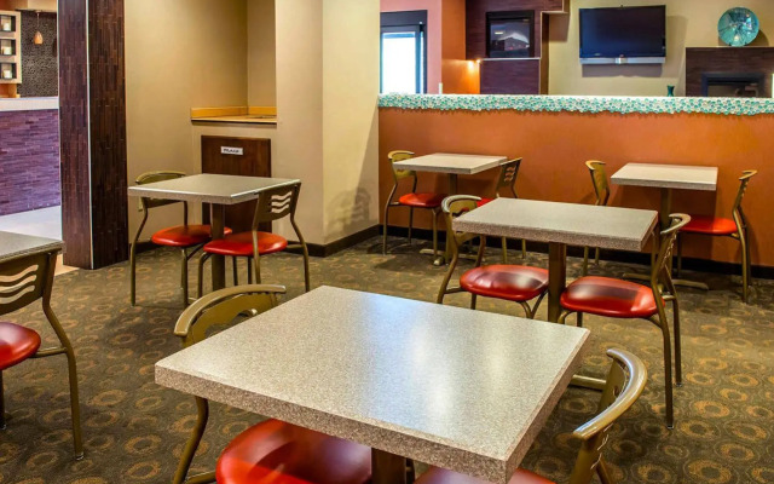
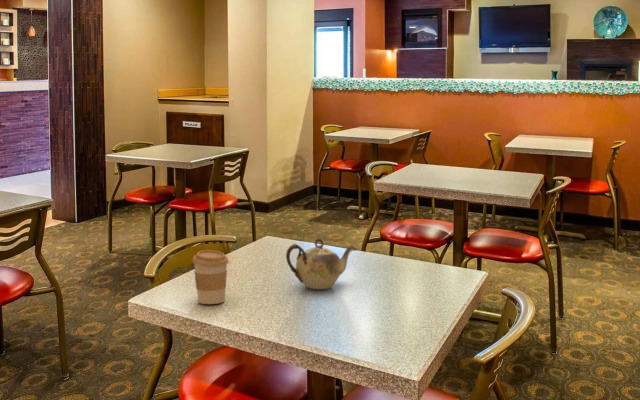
+ coffee cup (211, 276)
+ teapot (322, 262)
